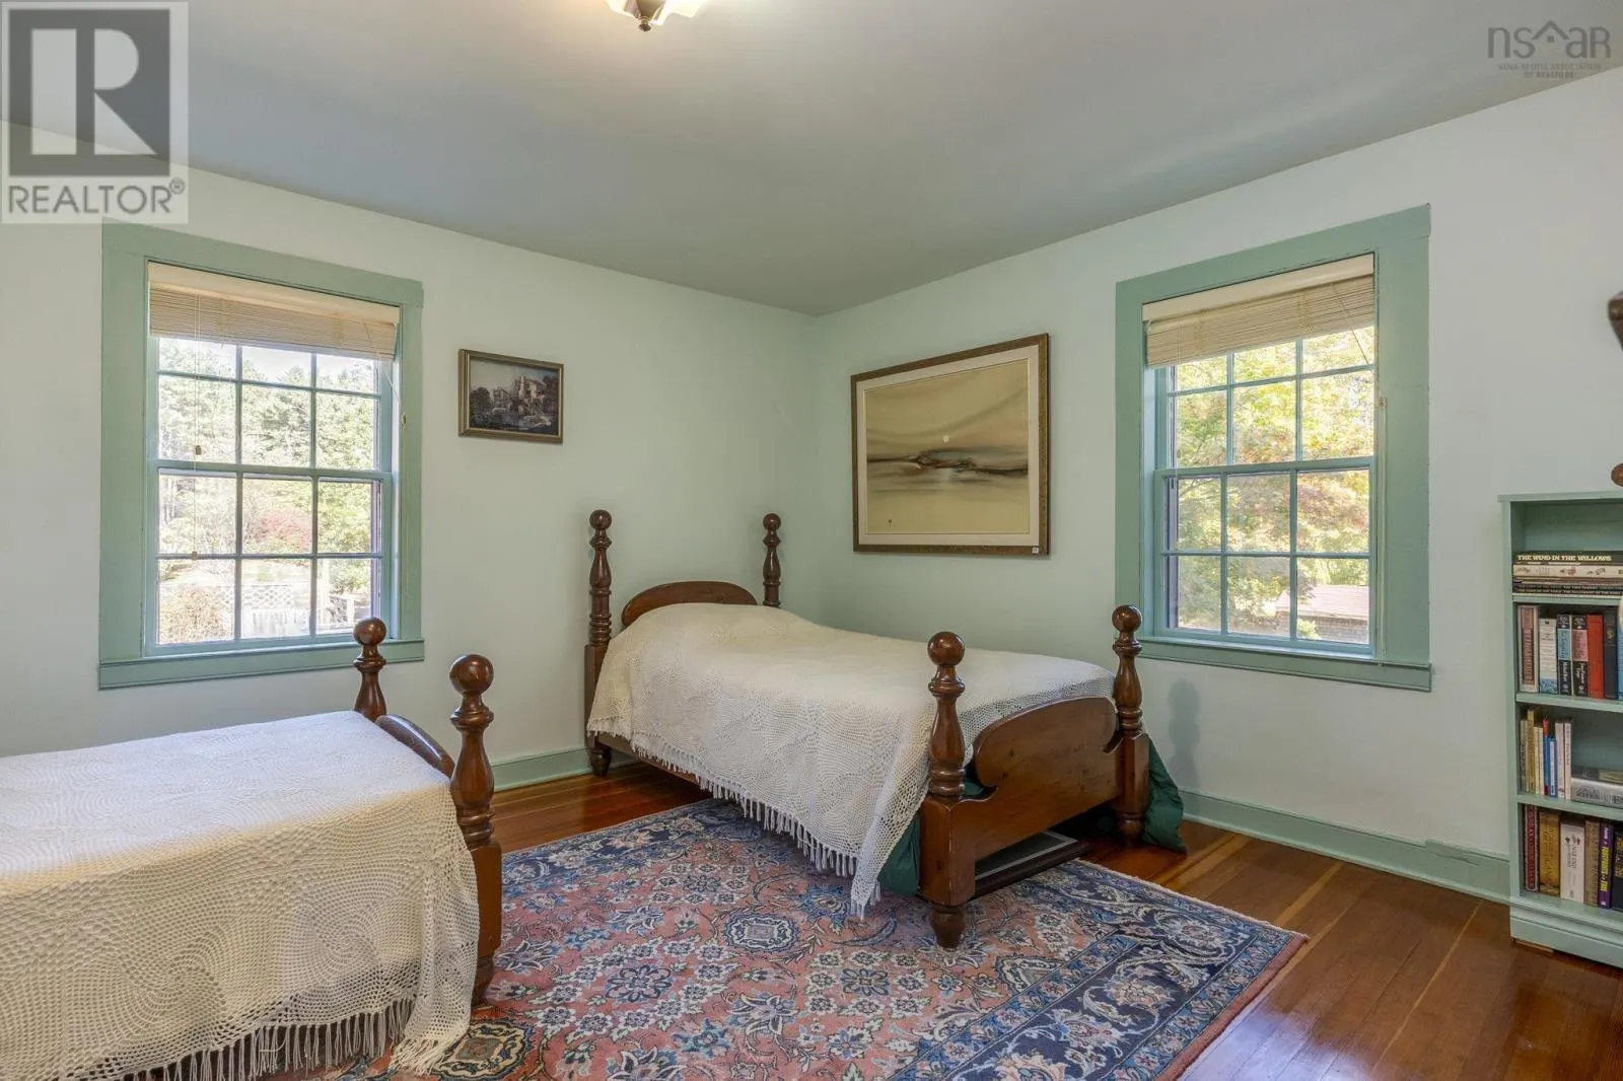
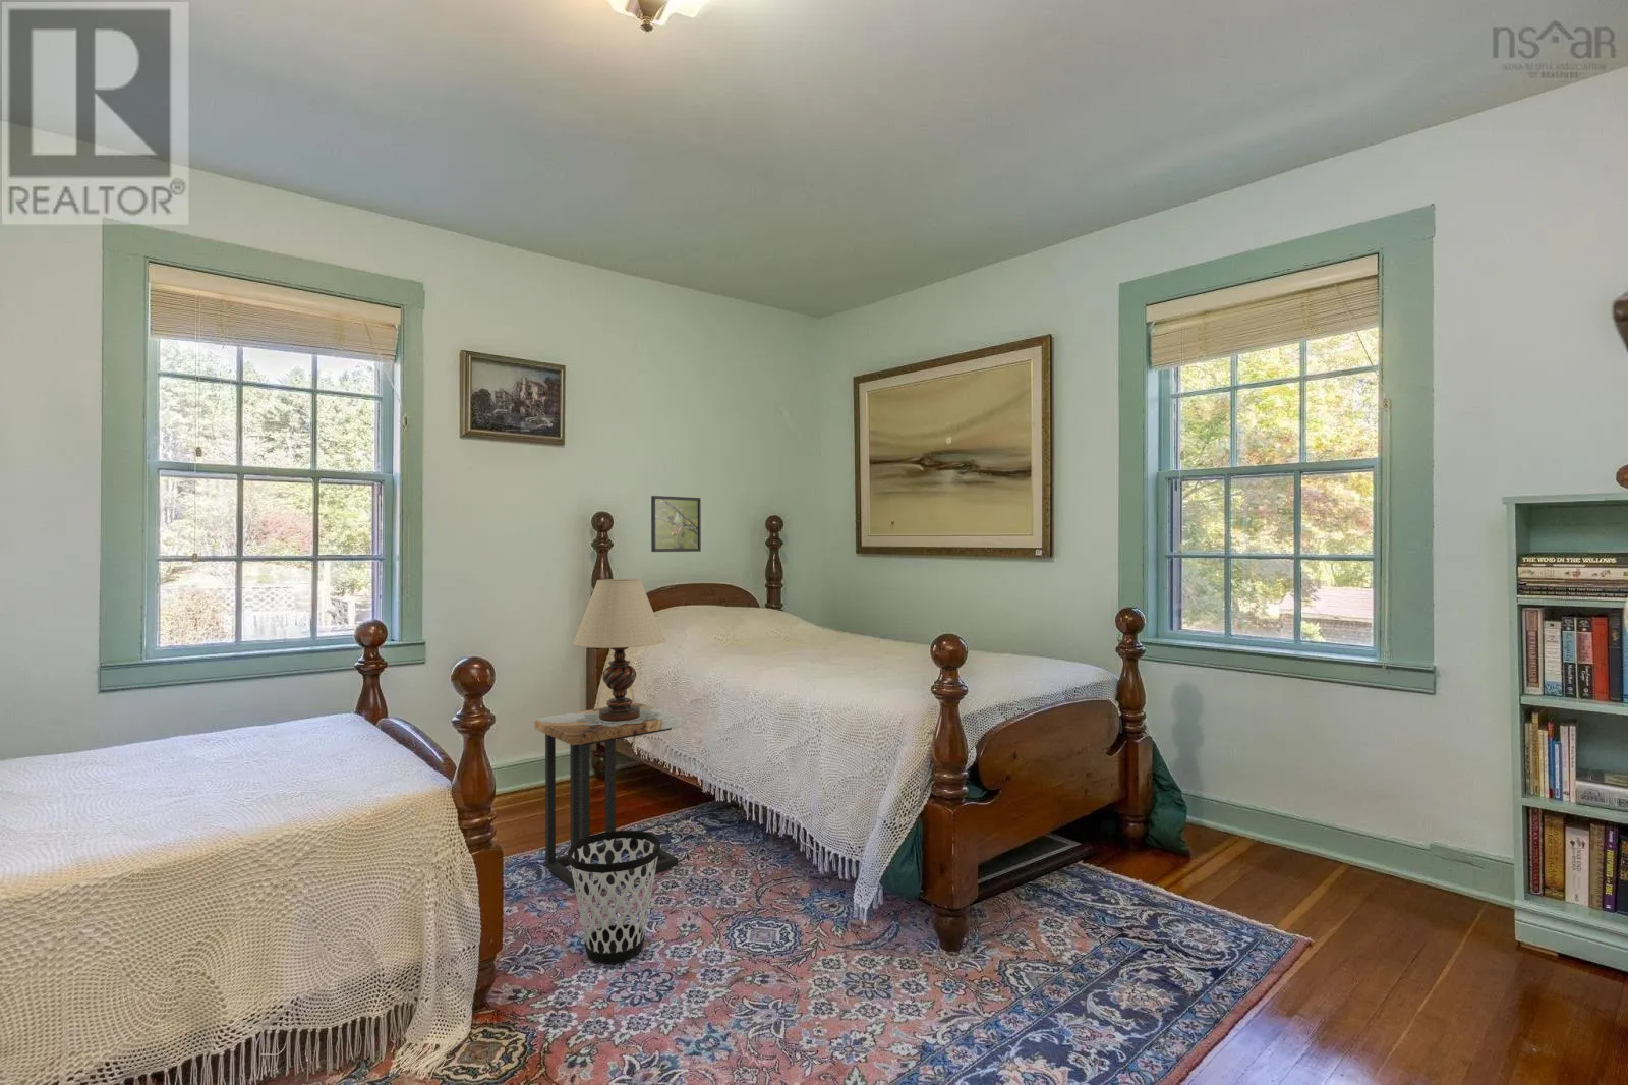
+ table lamp (619, 648)
+ wastebasket (616, 897)
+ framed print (675, 524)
+ side table (609, 793)
